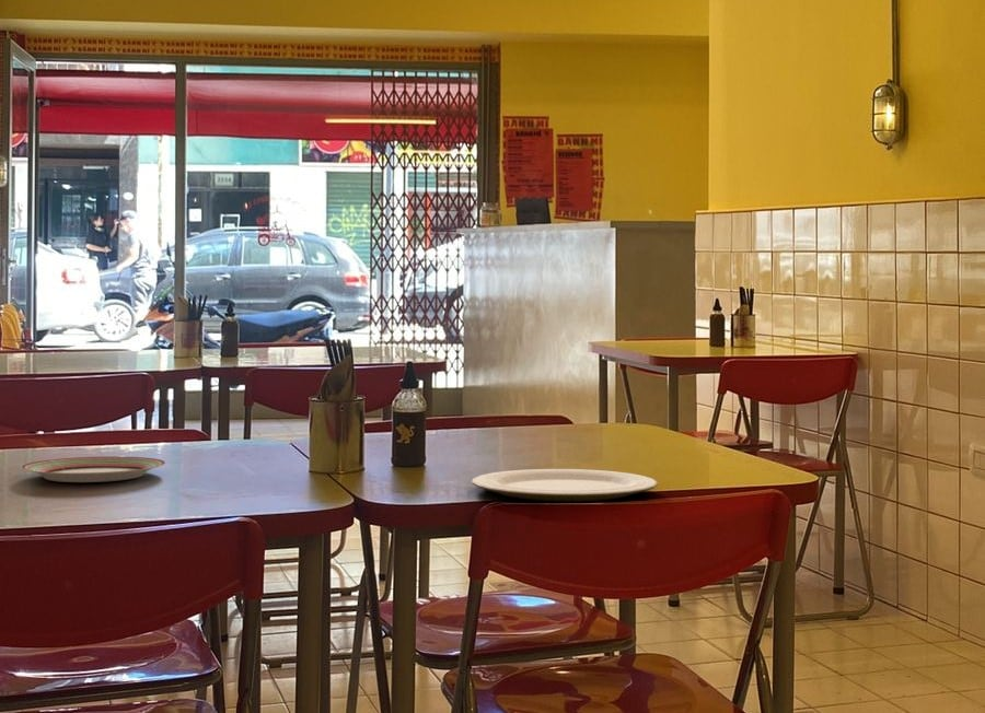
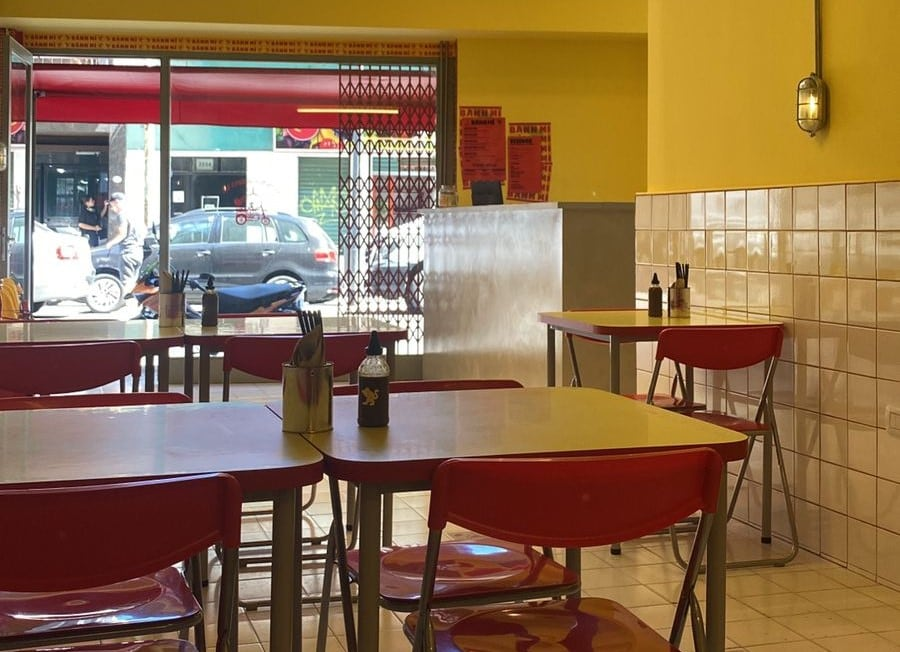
- plate (94, 469)
- plate (564, 486)
